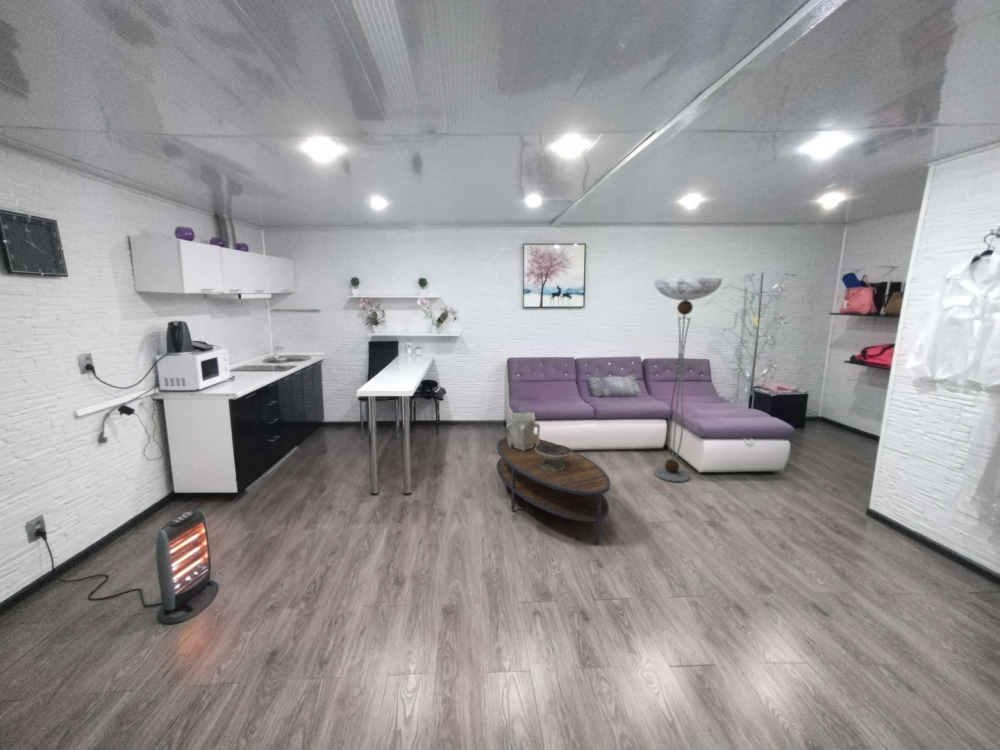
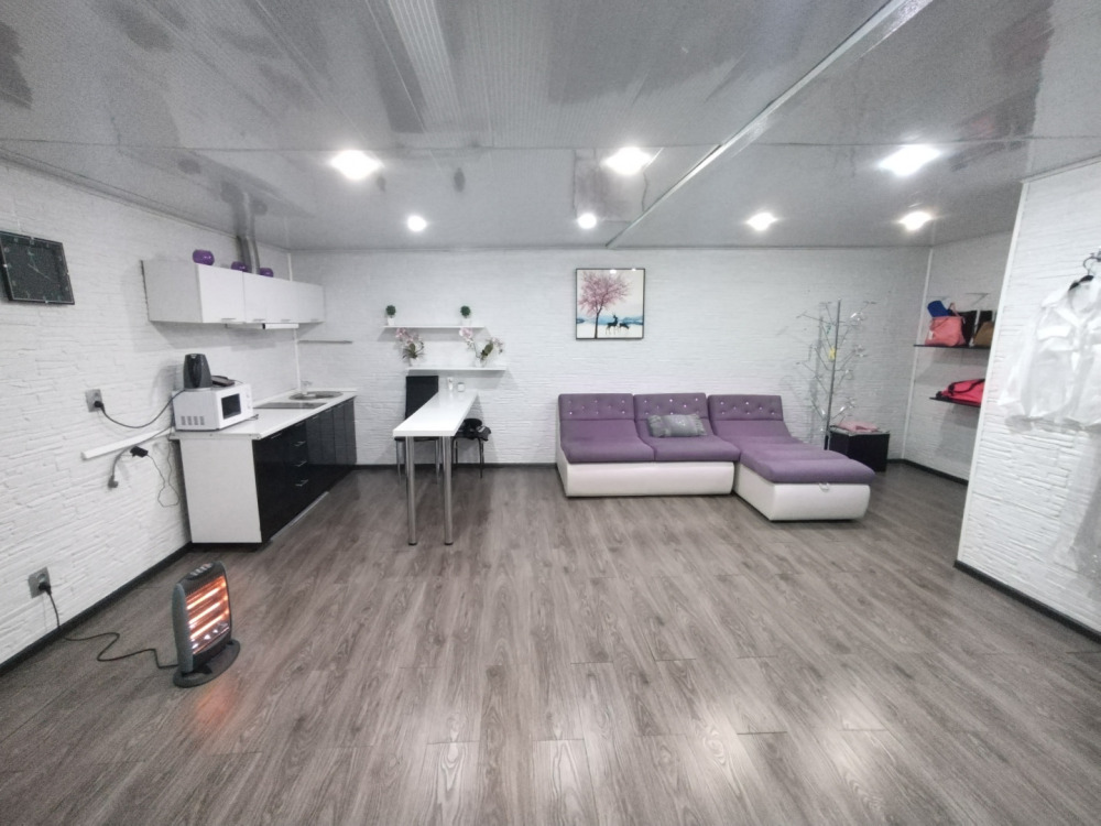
- floor lamp (678, 381)
- vase (523, 430)
- coffee table (546, 480)
- decorative bowl (553, 456)
